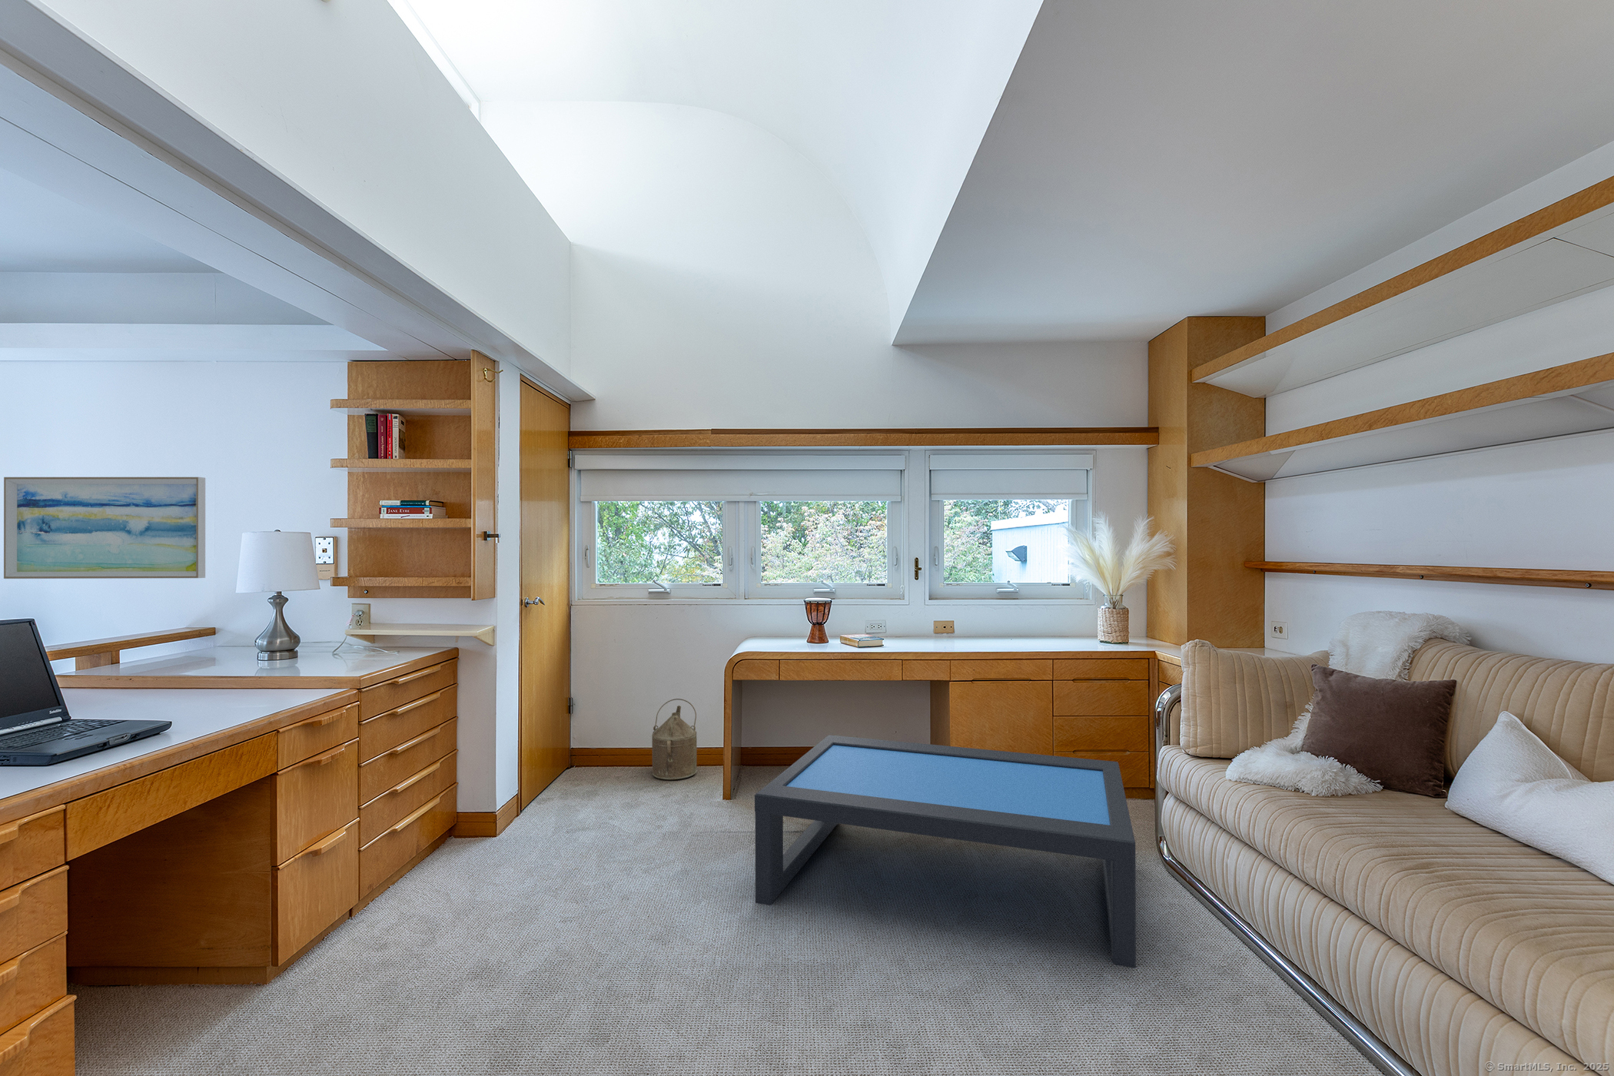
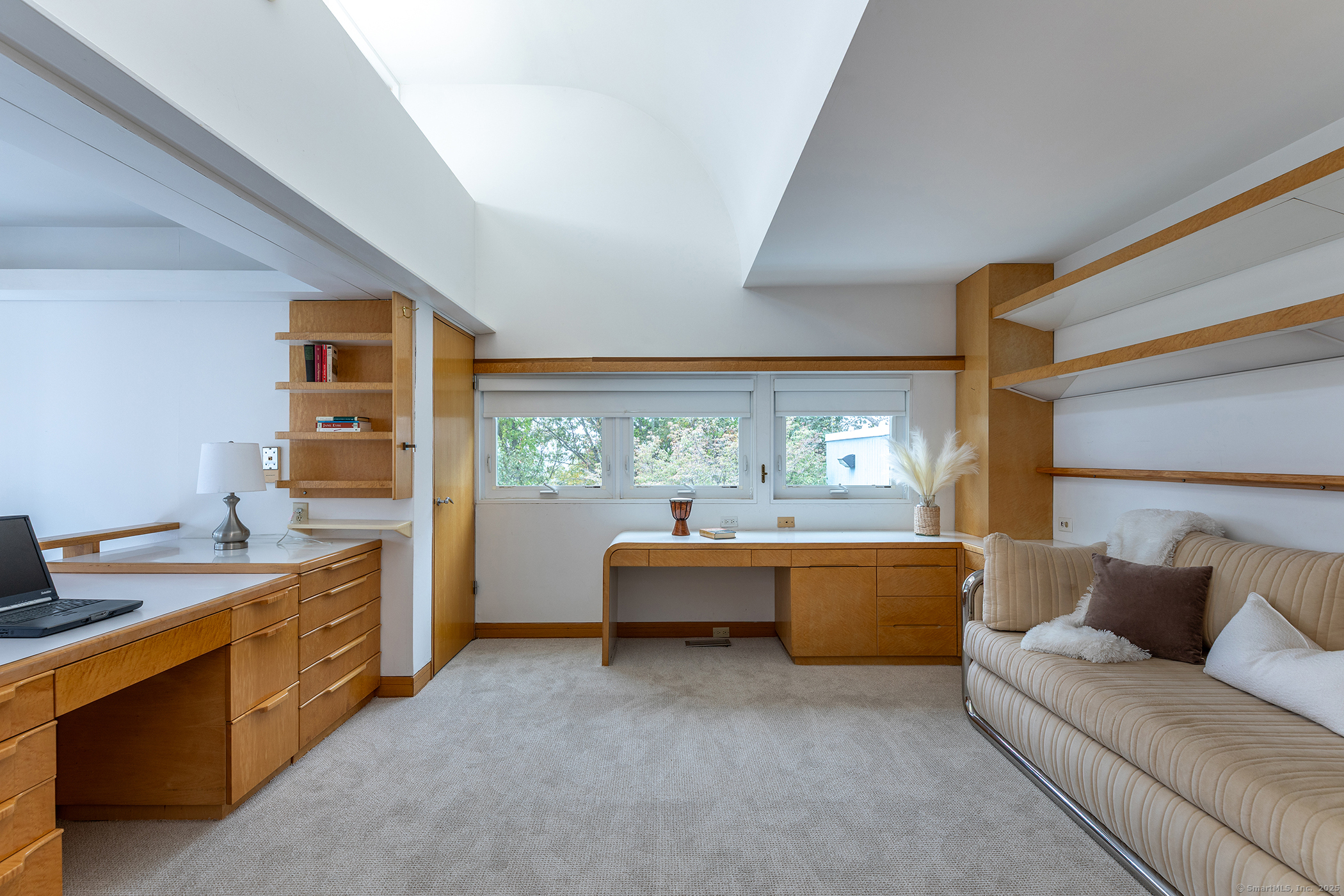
- watering can (674, 737)
- wall art (106, 527)
- coffee table (949, 827)
